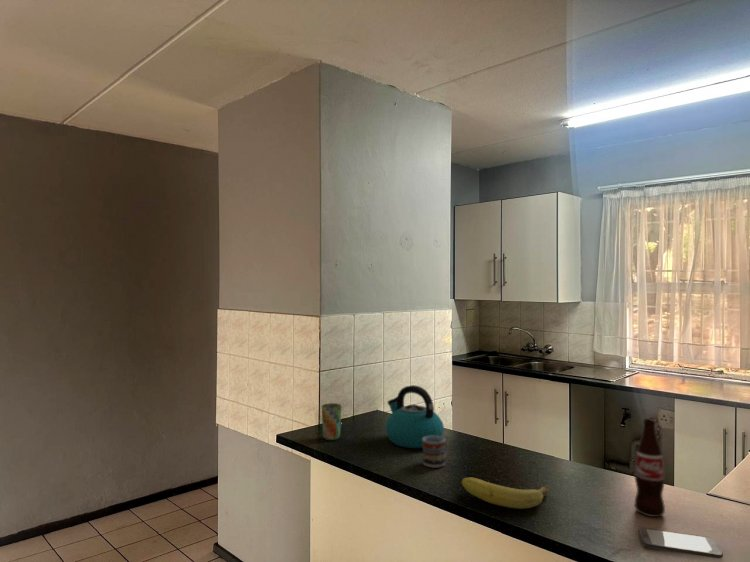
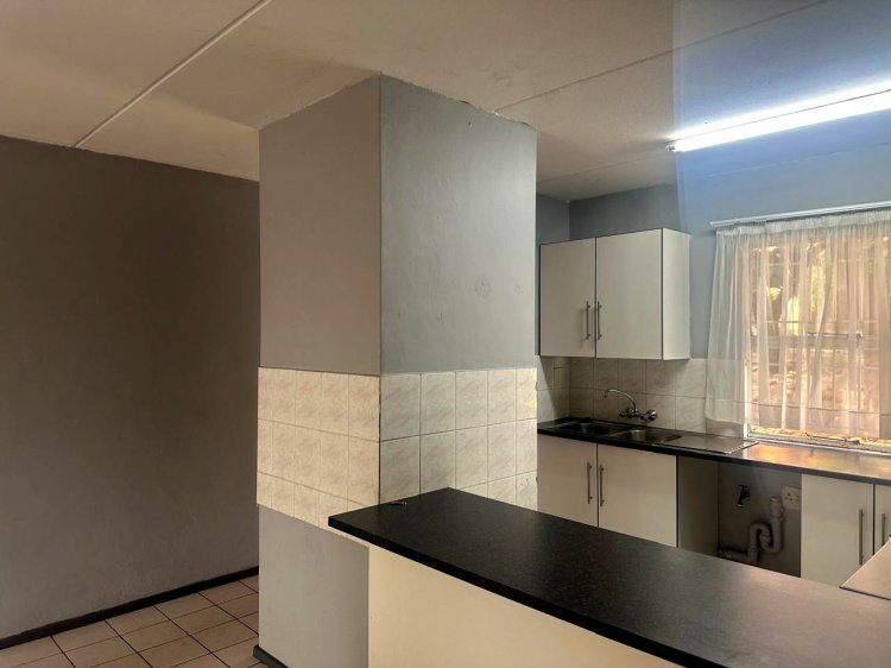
- bottle (649, 466)
- fruit (510, 489)
- cup (331, 421)
- cup (436, 450)
- kettle (411, 412)
- smartphone (678, 542)
